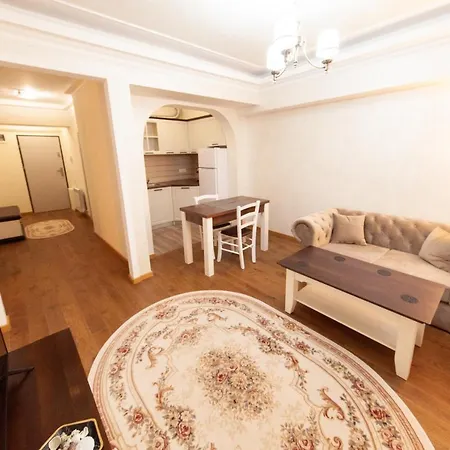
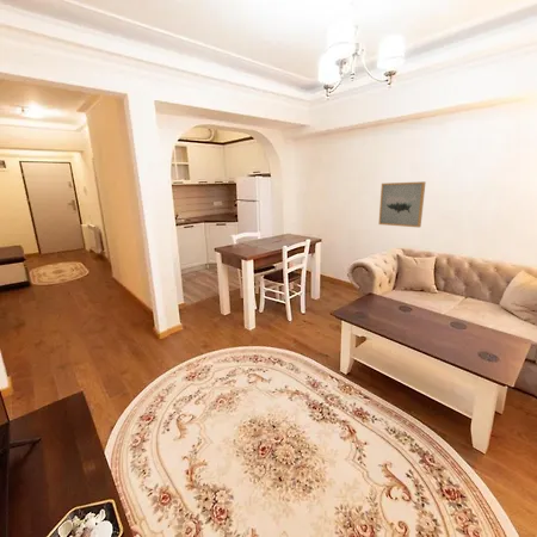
+ wall art (400, 204)
